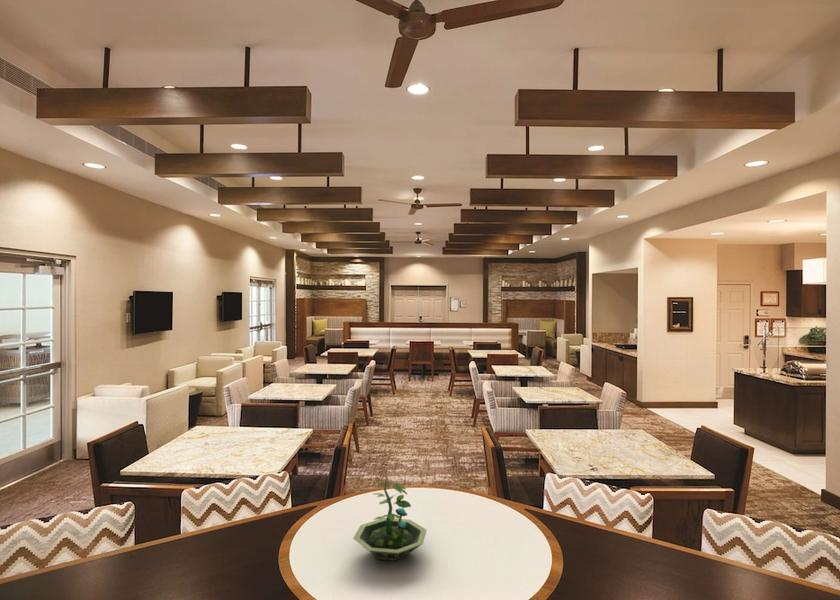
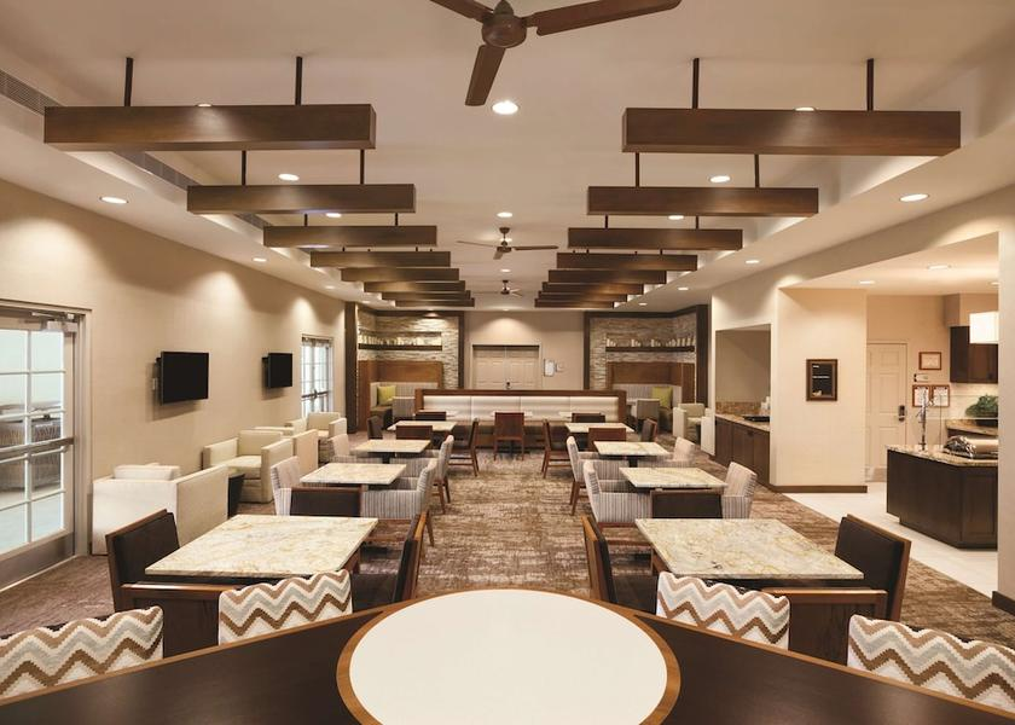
- terrarium (391, 496)
